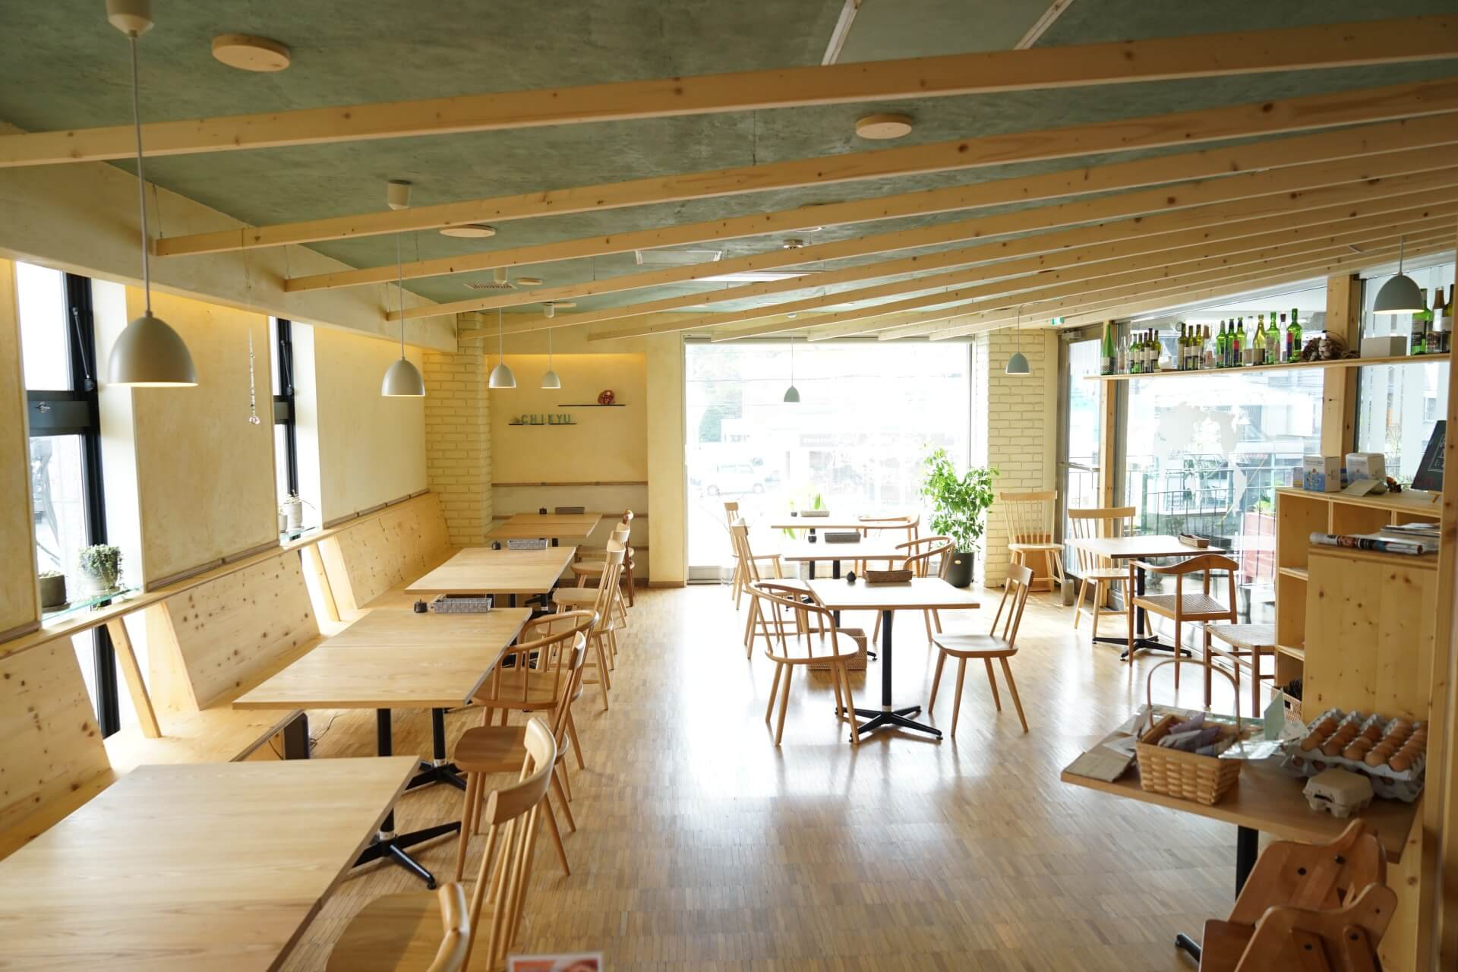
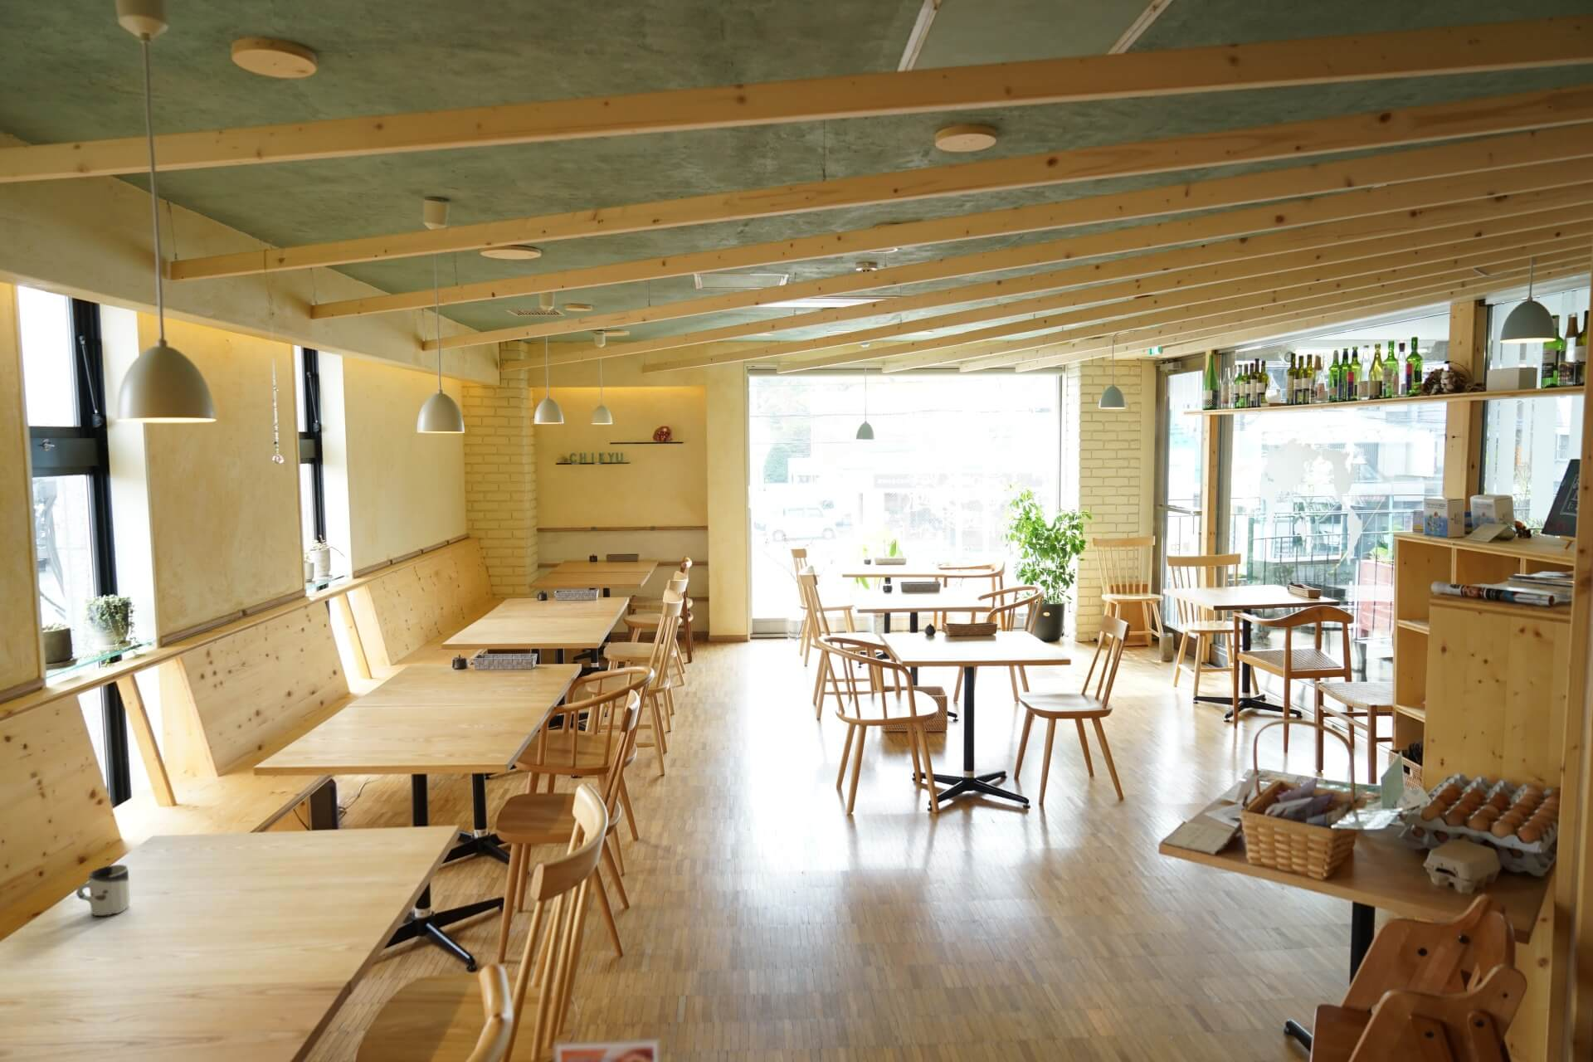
+ cup (103, 891)
